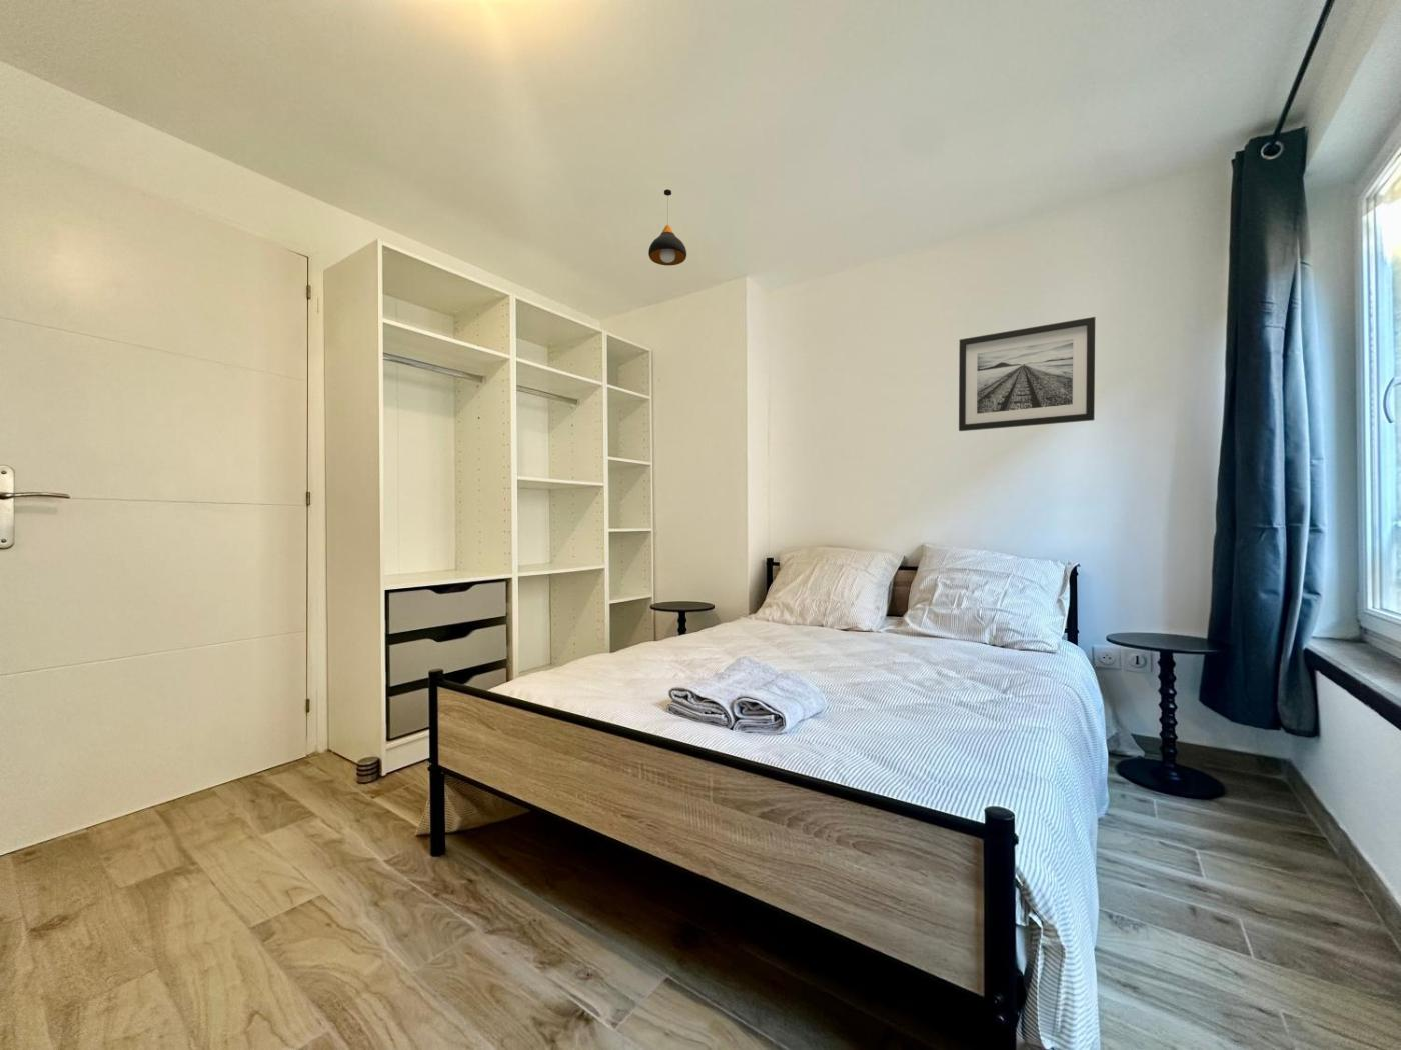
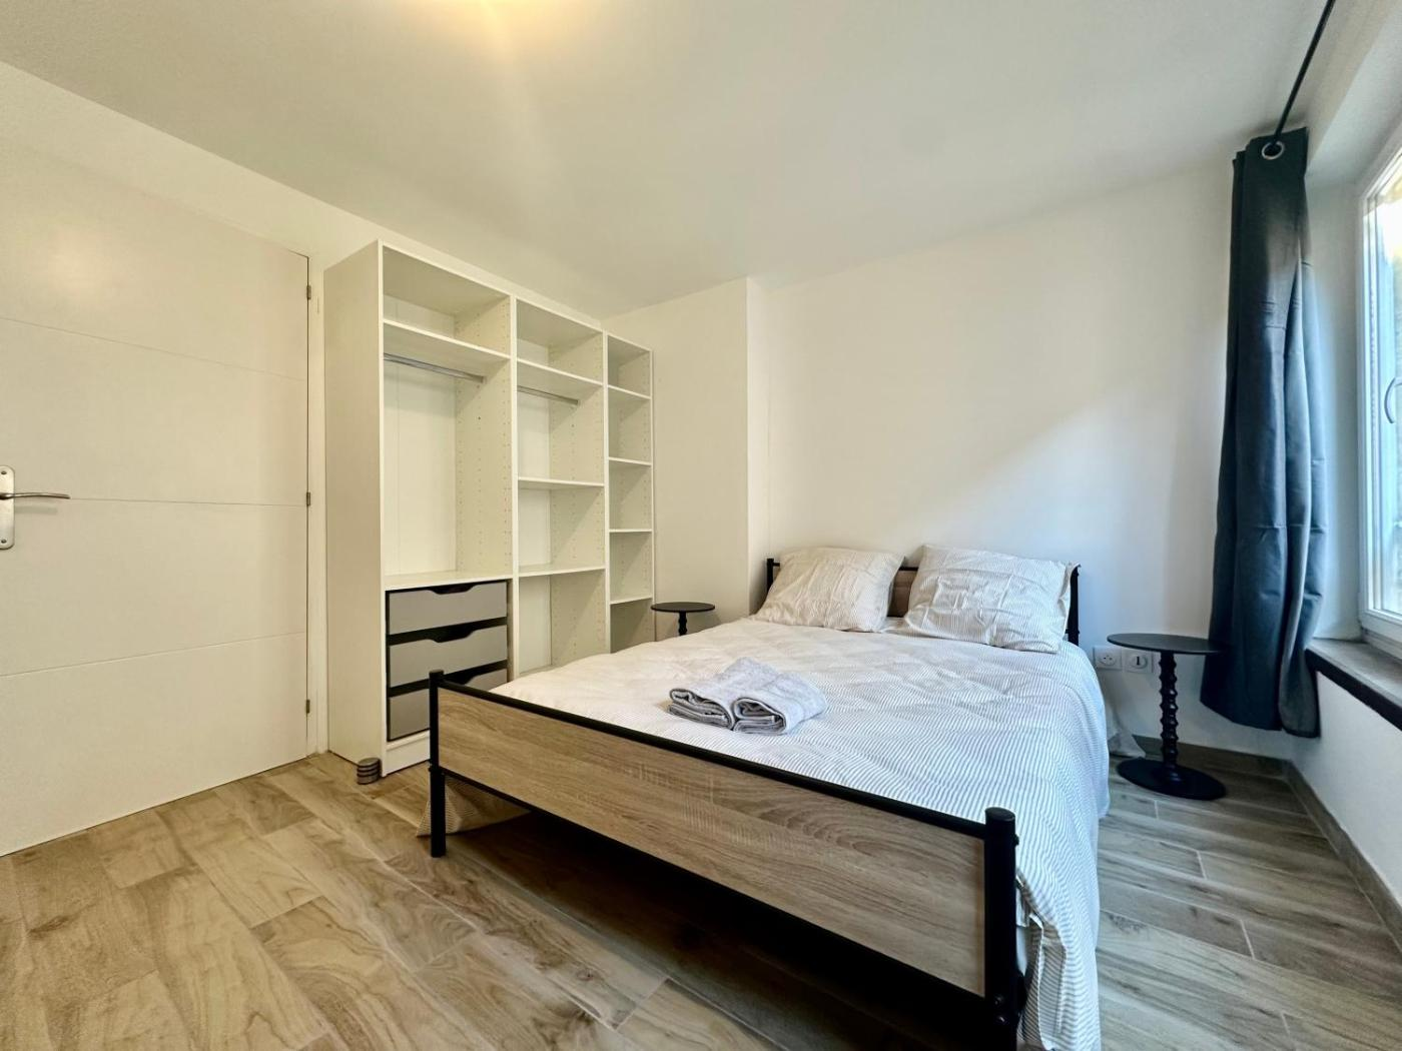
- pendant light (667, 226)
- wall art (1023, 377)
